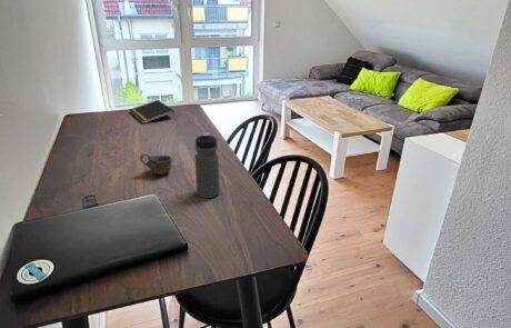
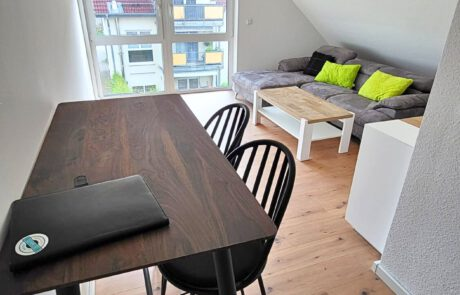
- cup (158, 161)
- notepad (151, 110)
- water bottle (207, 163)
